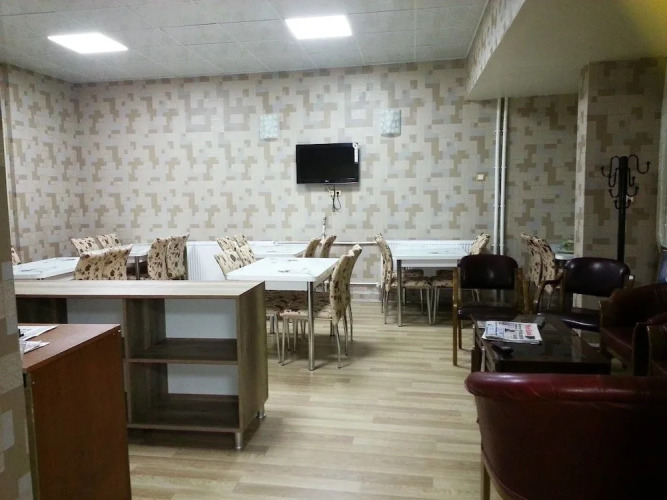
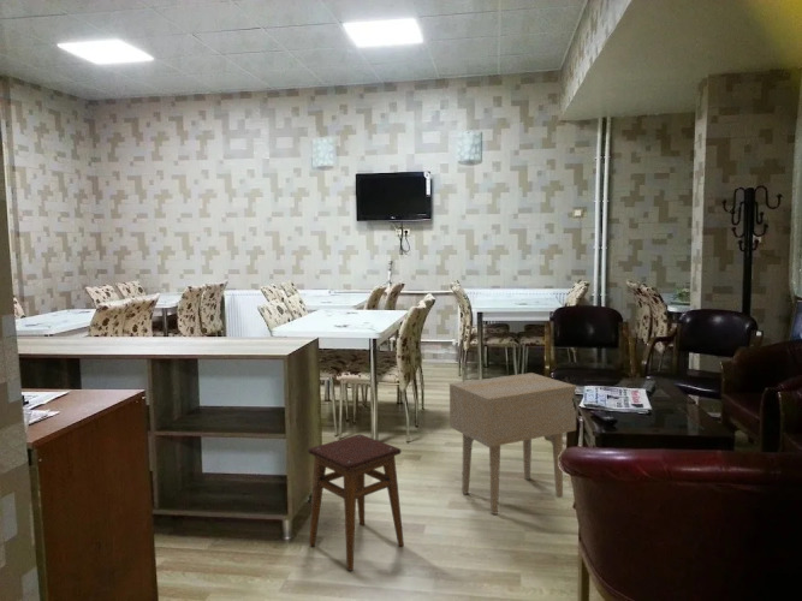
+ side table (510, 439)
+ stool (355, 496)
